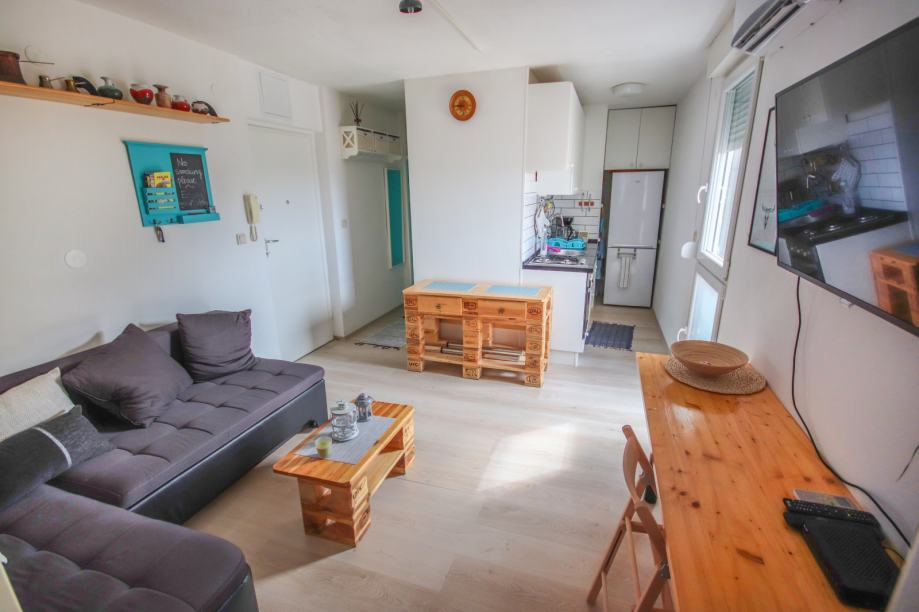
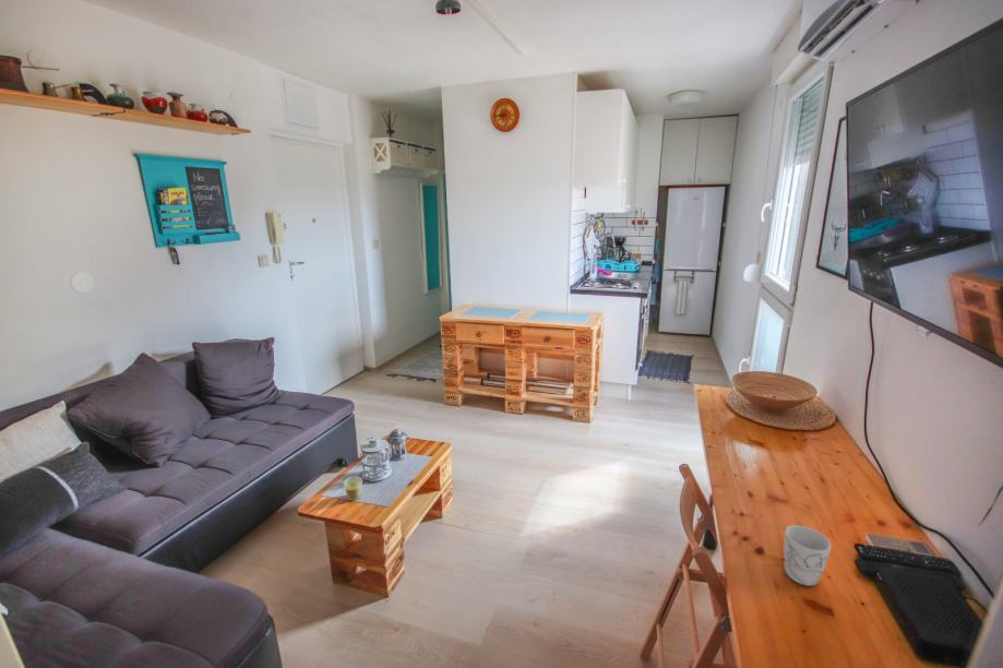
+ mug (800, 551)
